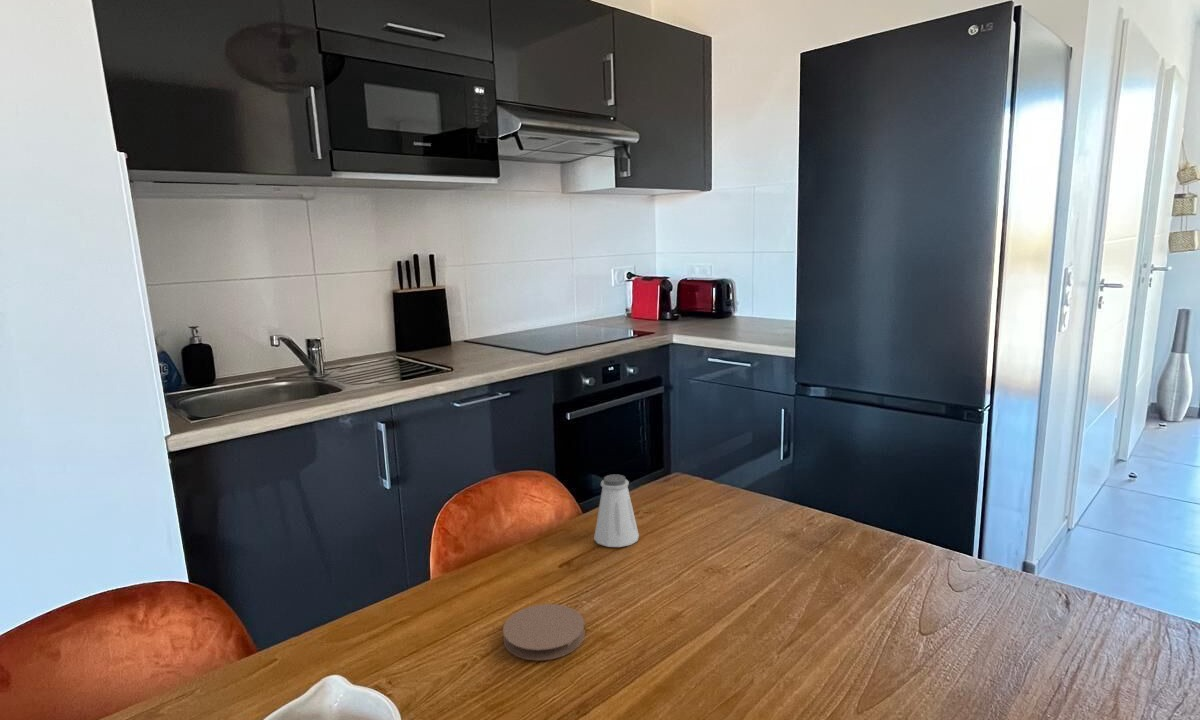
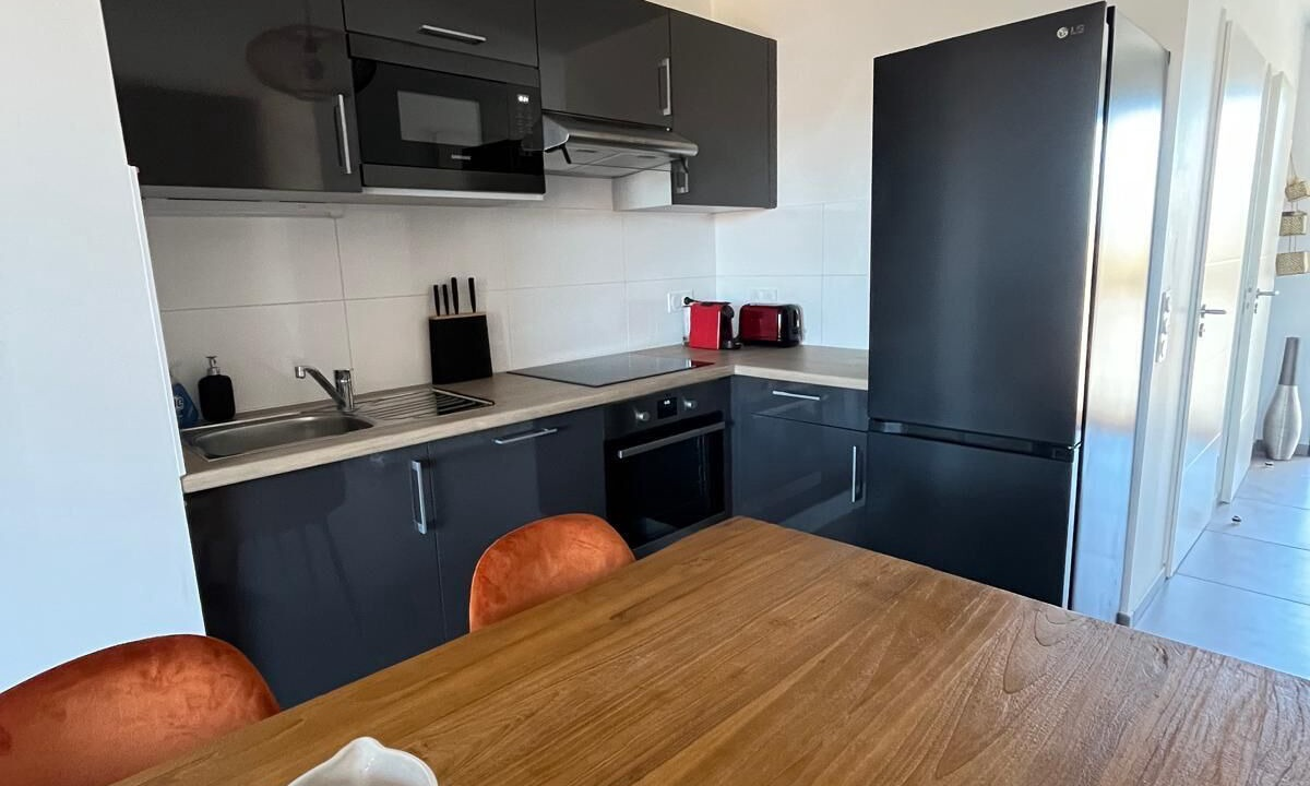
- coaster (544, 630)
- saltshaker (615, 507)
